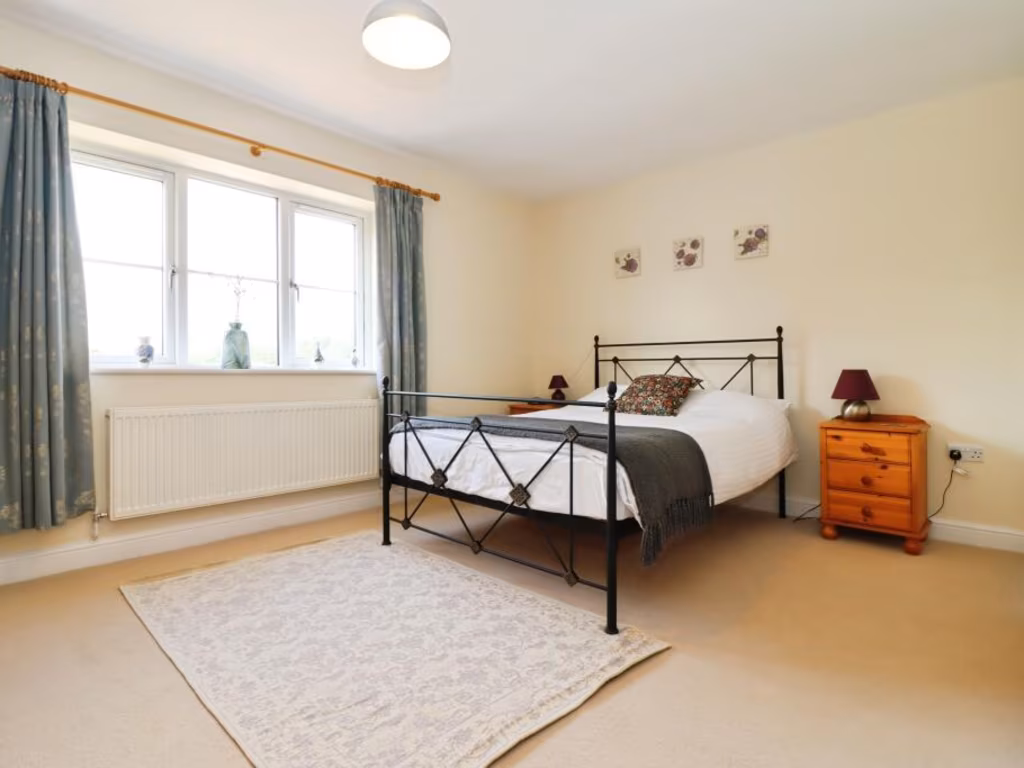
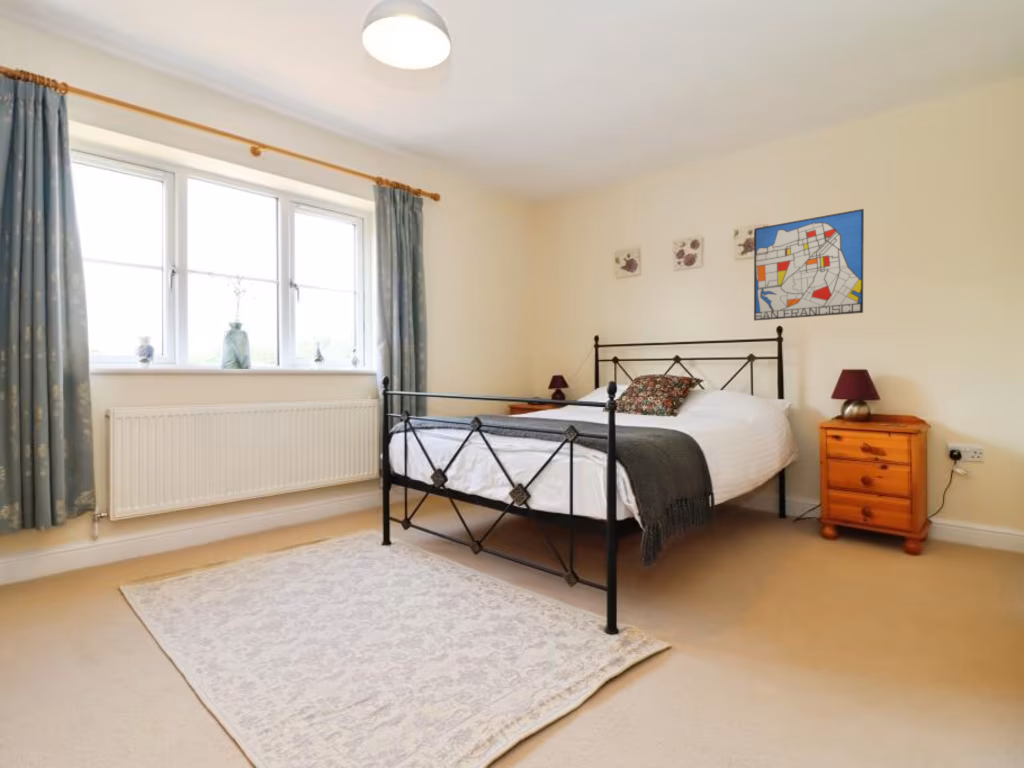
+ wall art (805, 268)
